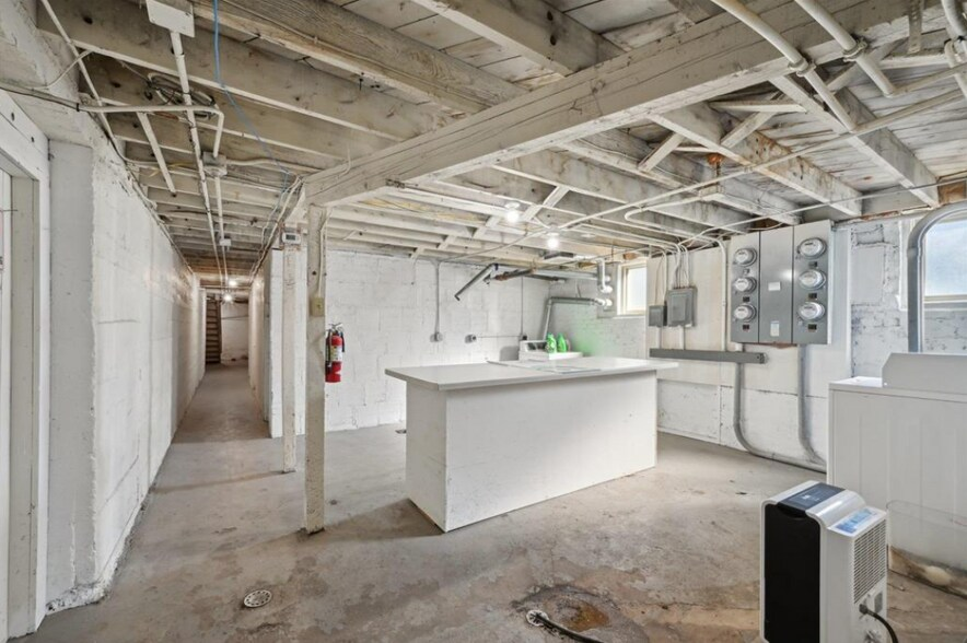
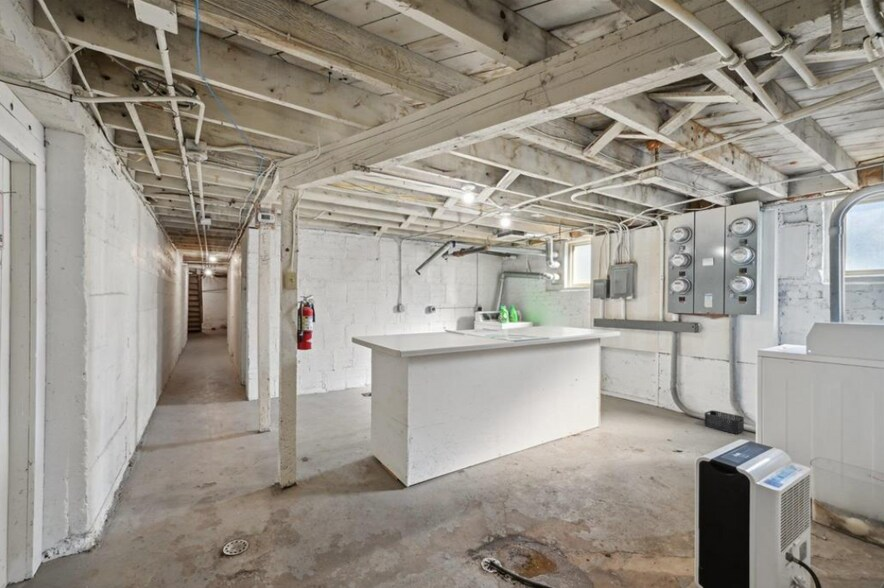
+ storage bin (723, 421)
